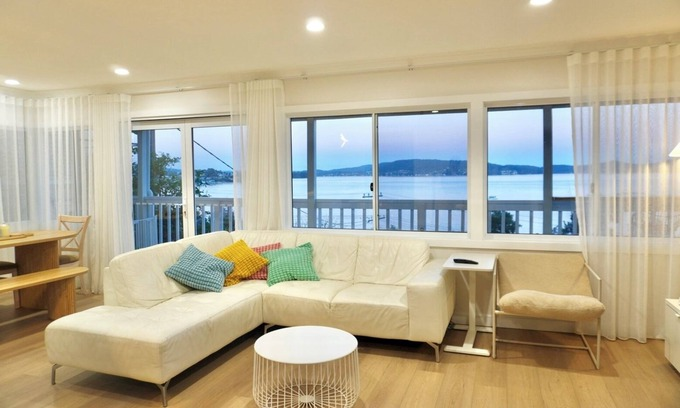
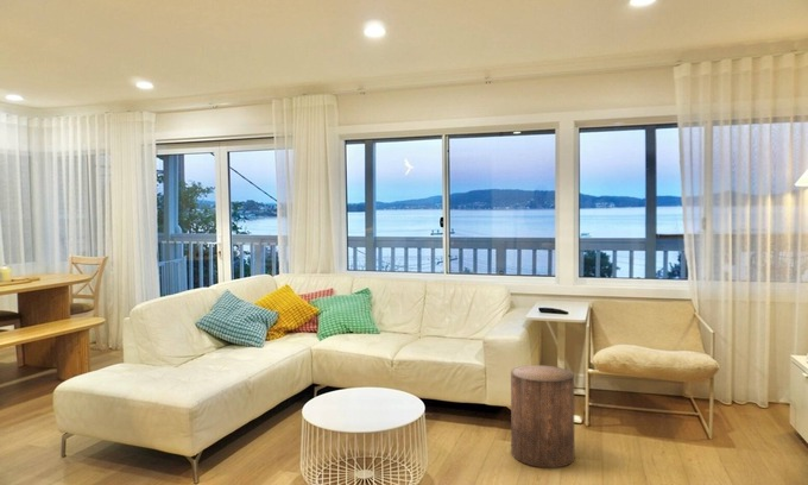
+ stool (542, 412)
